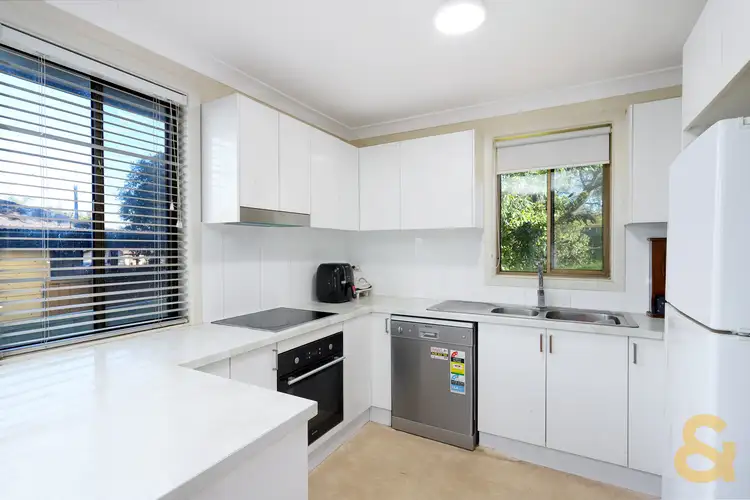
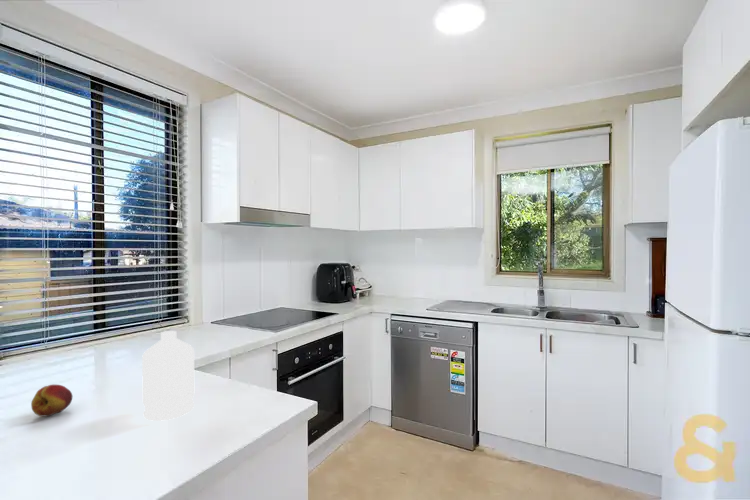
+ fruit (52, 399)
+ bottle (169, 371)
